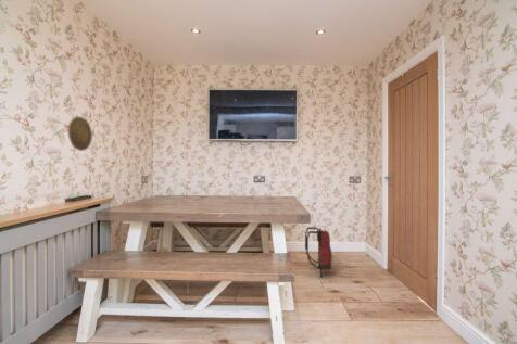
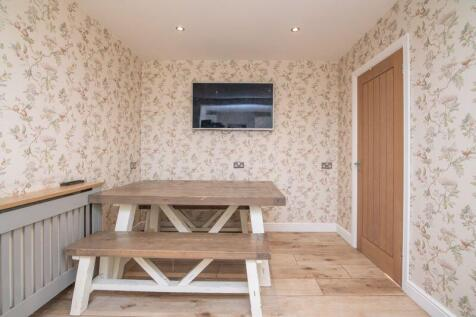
- backpack (318, 251)
- decorative plate (81, 133)
